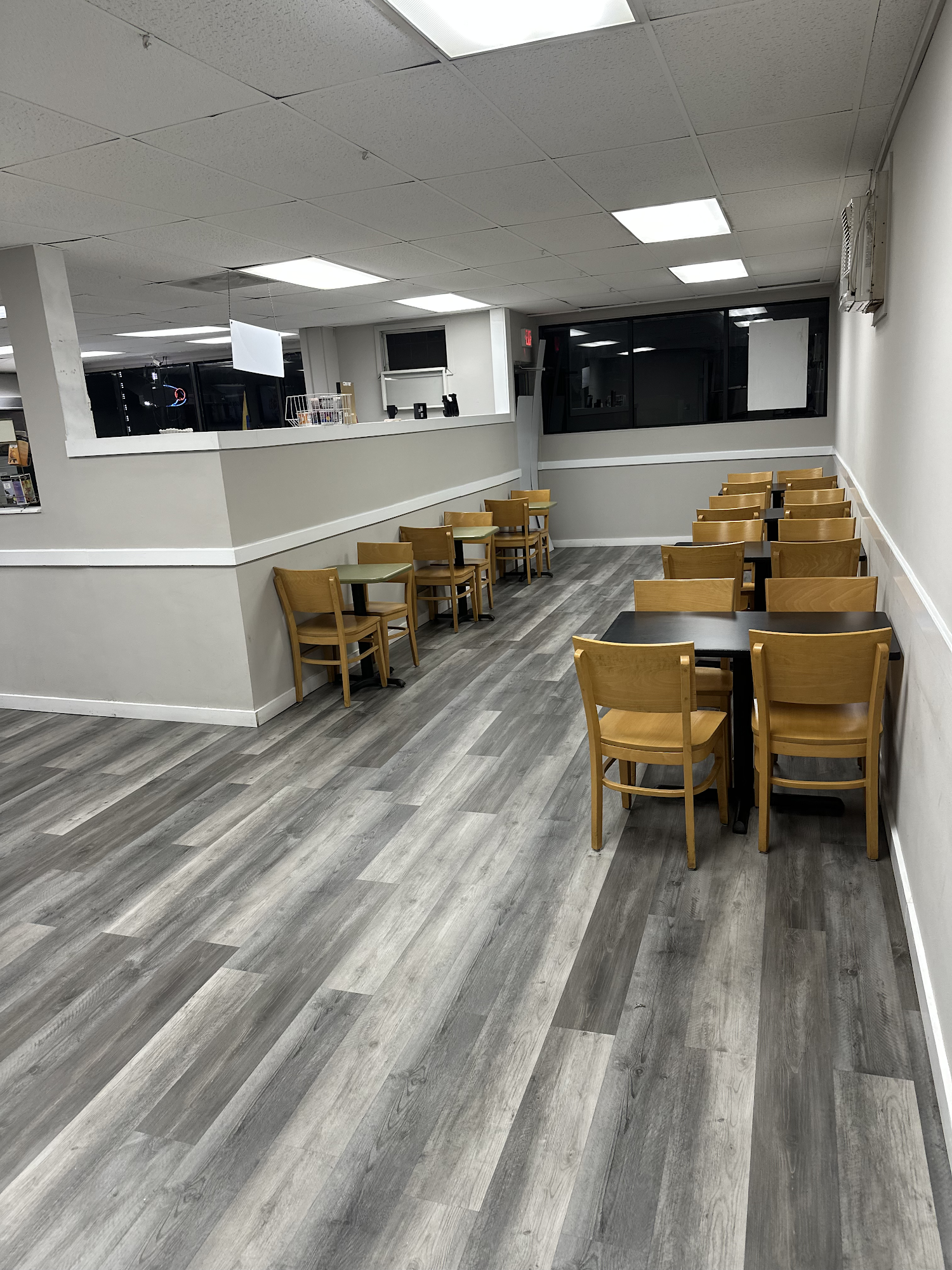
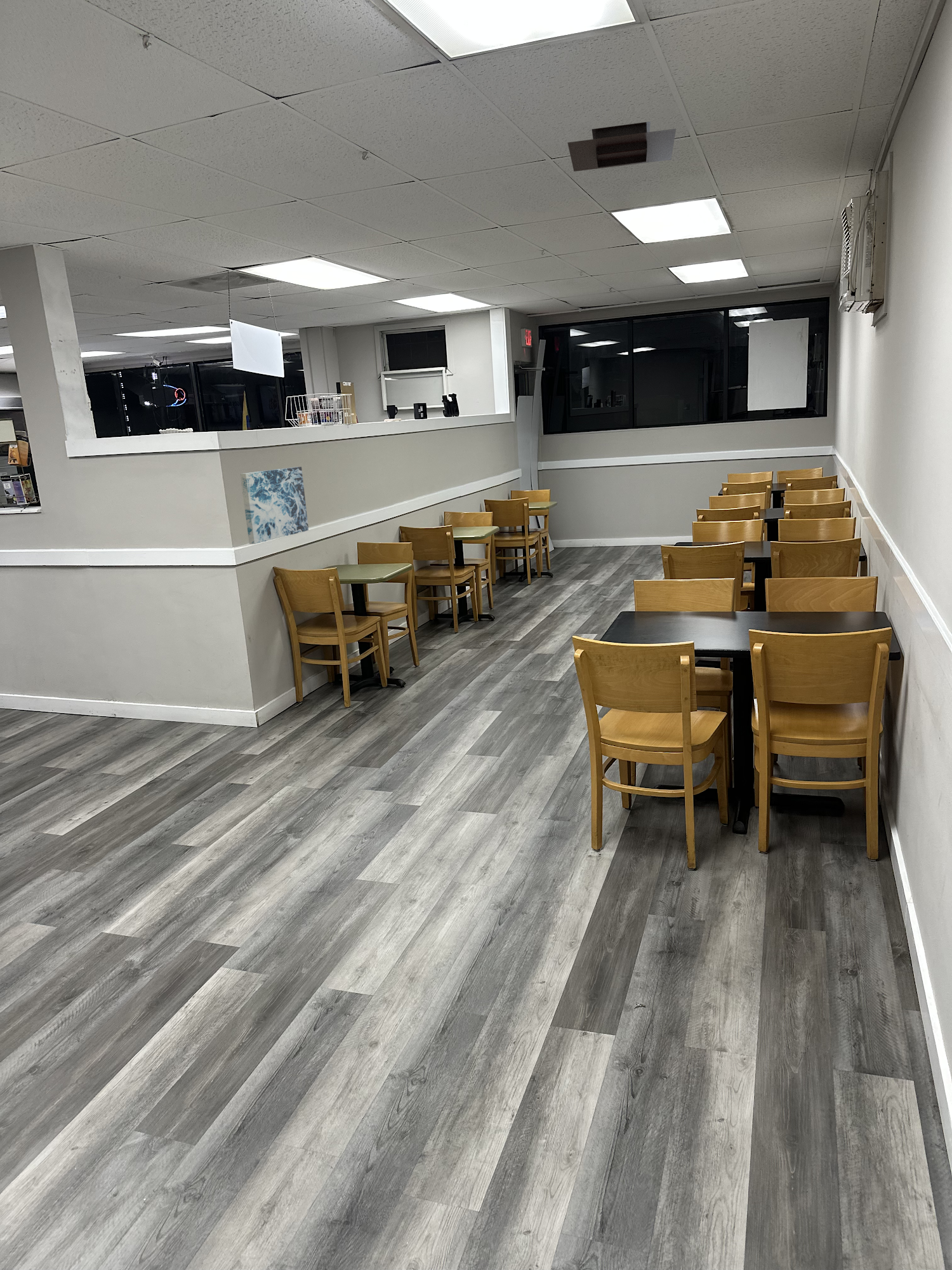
+ ceiling vent (621, 146)
+ wall art (276, 504)
